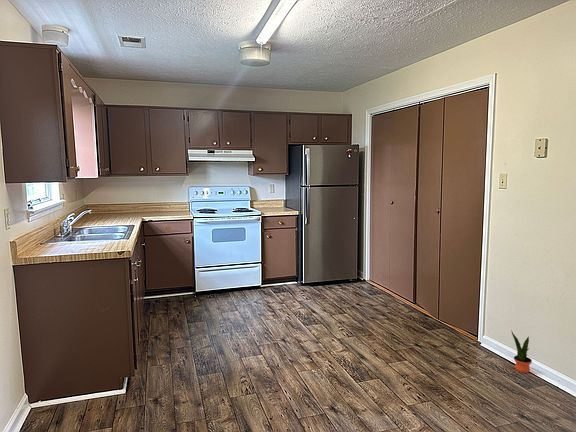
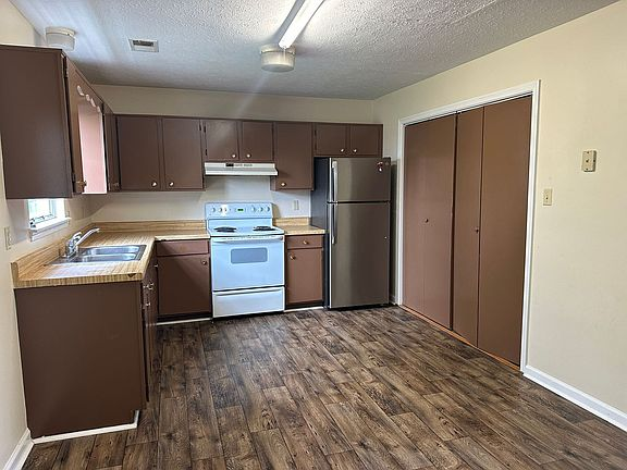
- potted plant (519, 351)
